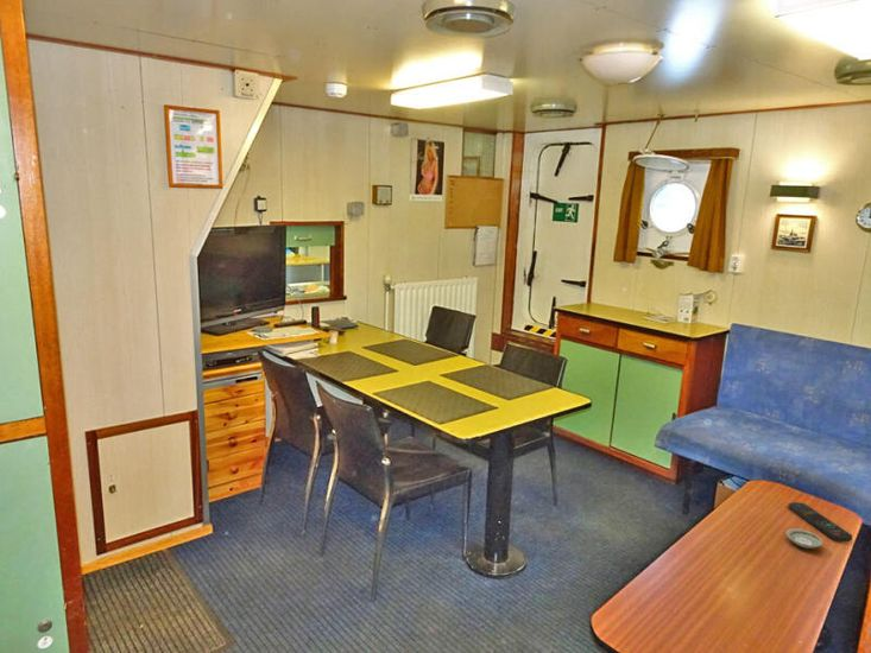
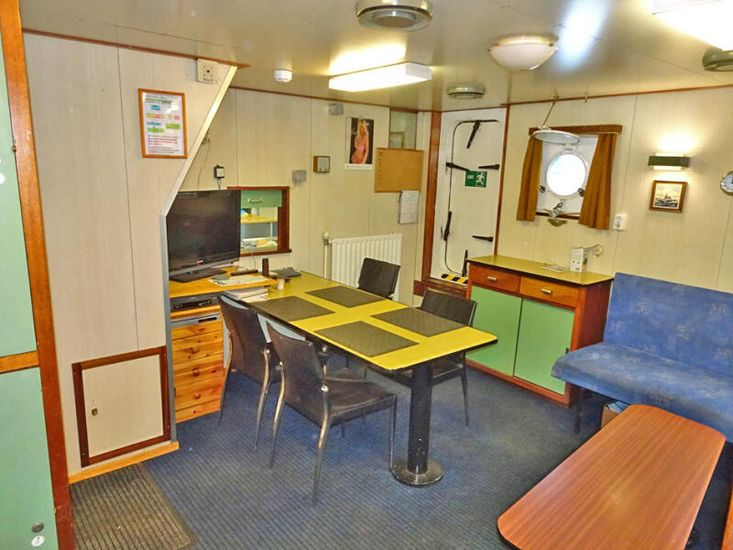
- saucer (803, 540)
- remote control (818, 520)
